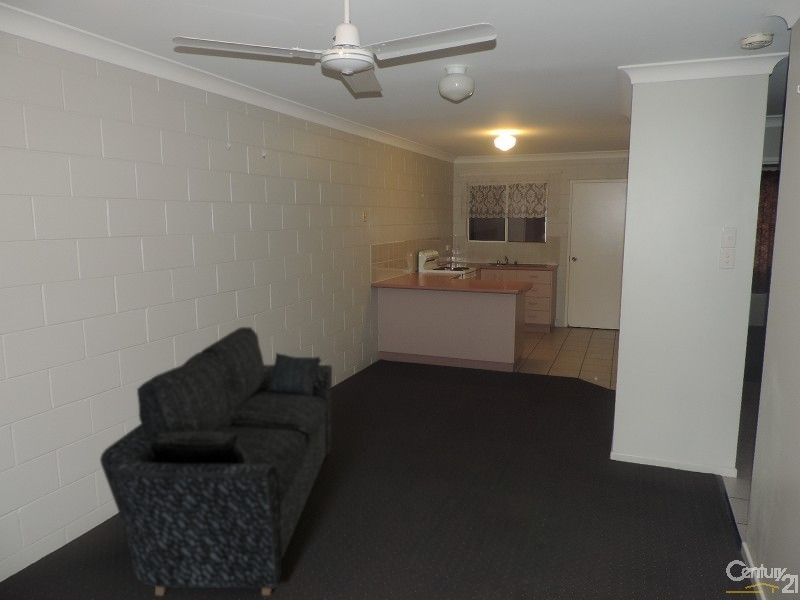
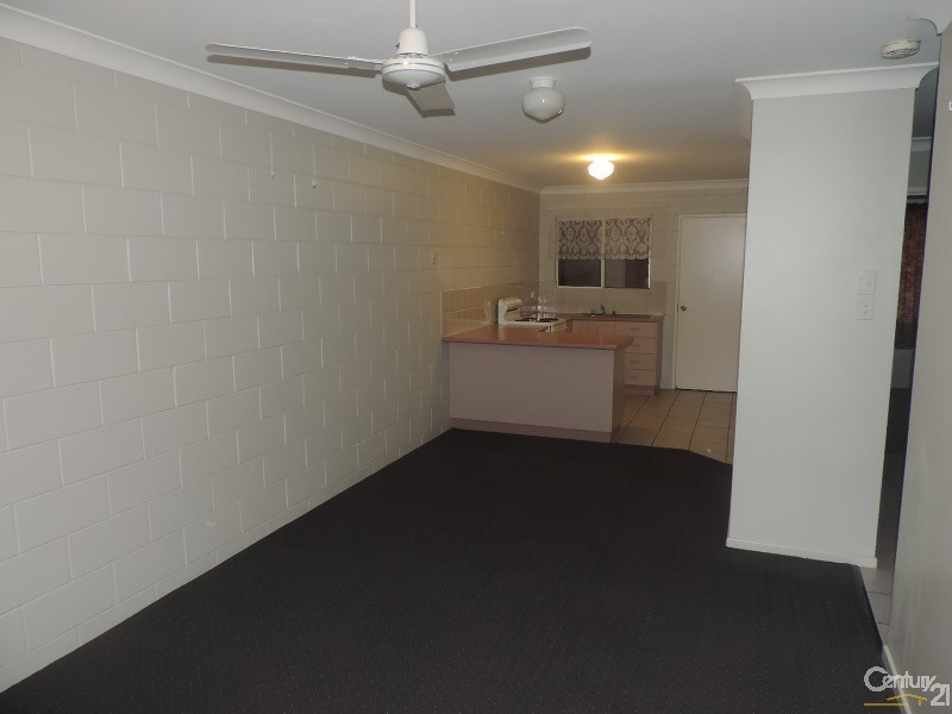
- sofa (249, 429)
